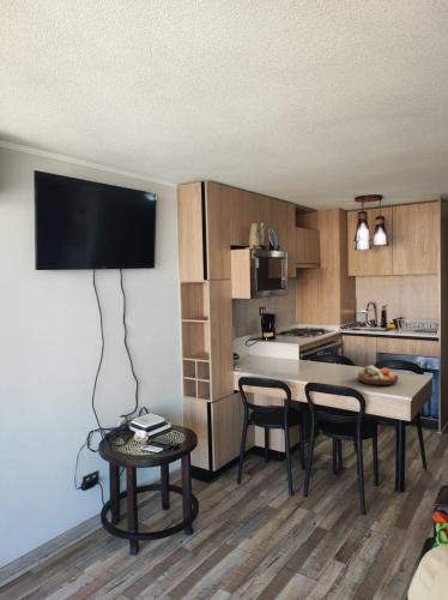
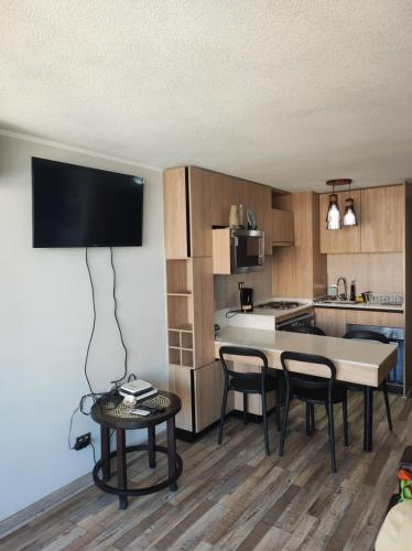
- fruit bowl (377, 373)
